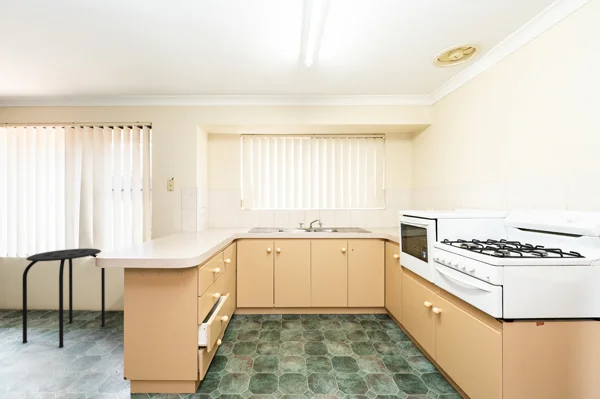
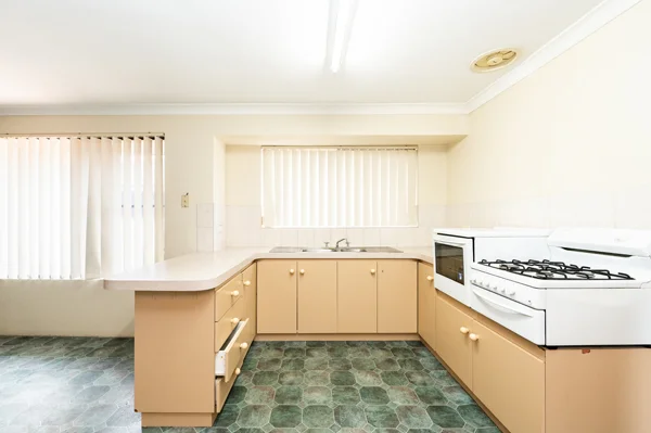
- stool (69, 293)
